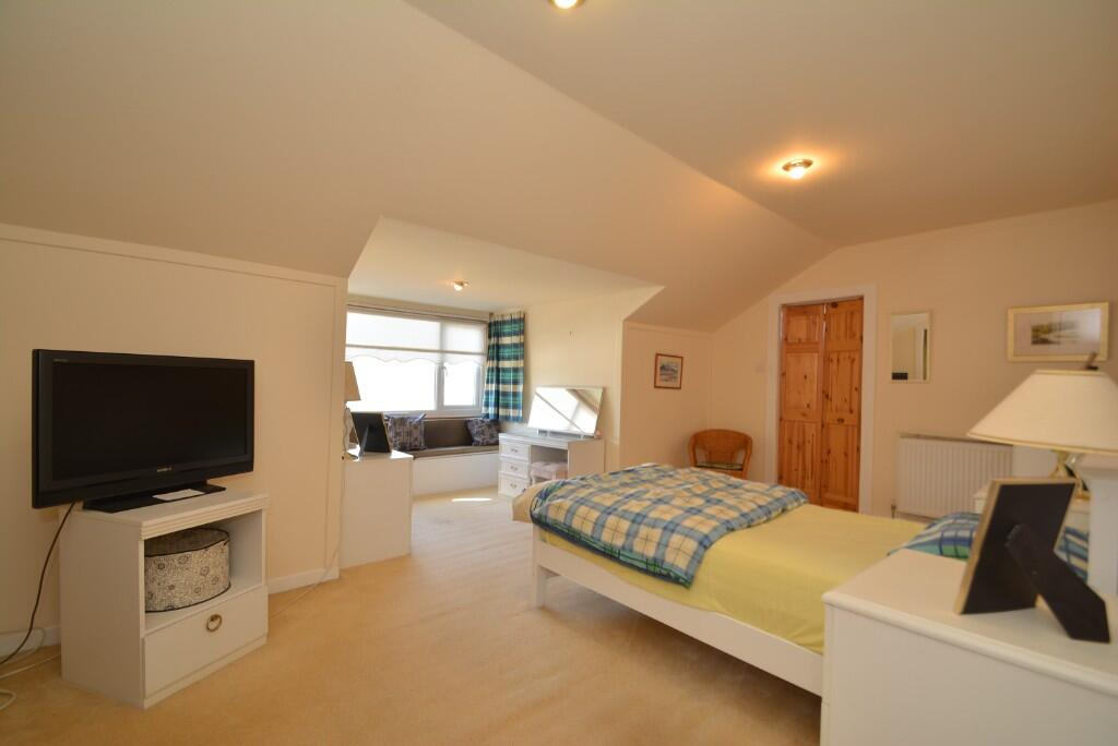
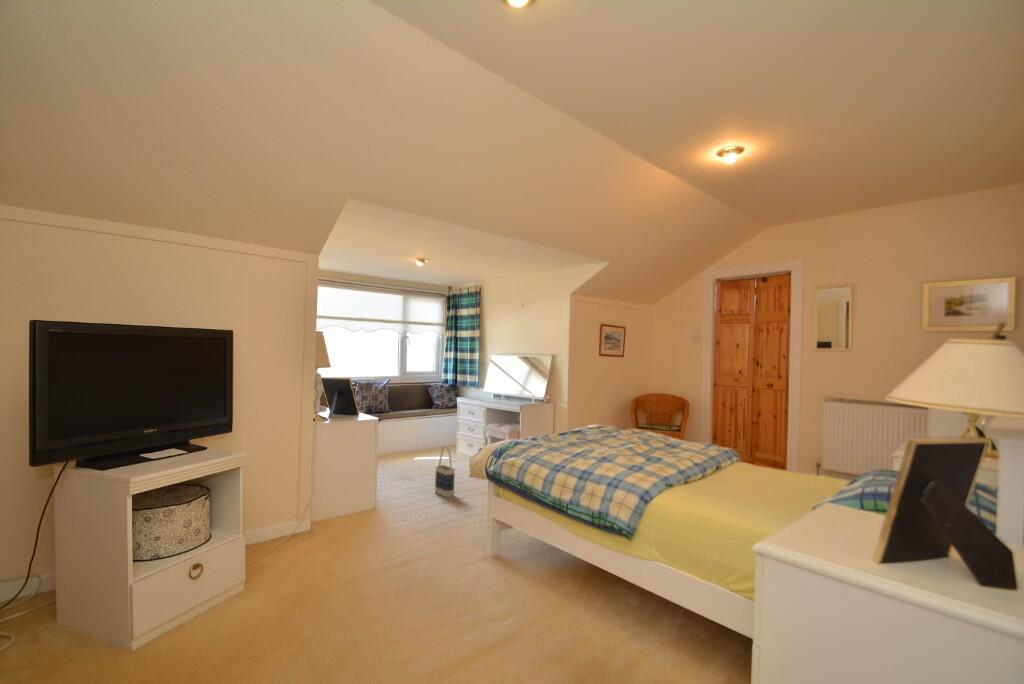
+ bag (445, 470)
